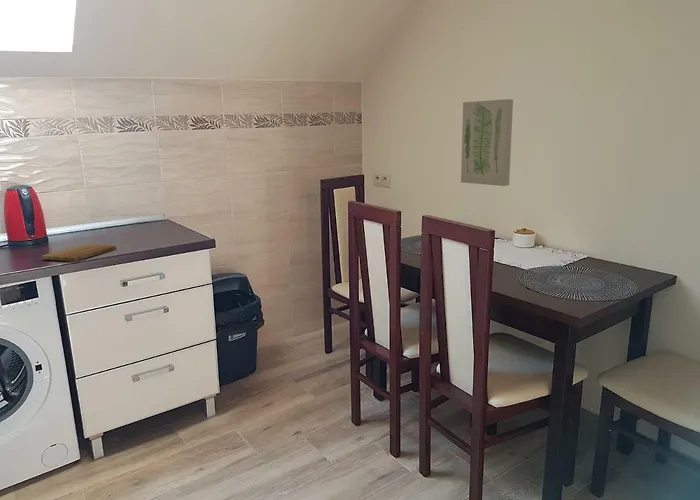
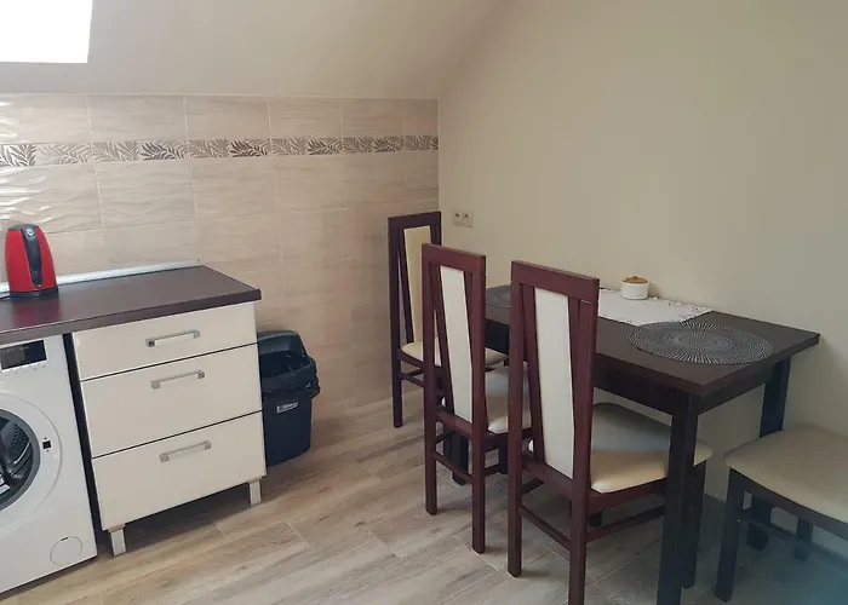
- wall art (485, 143)
- cutting board (80, 252)
